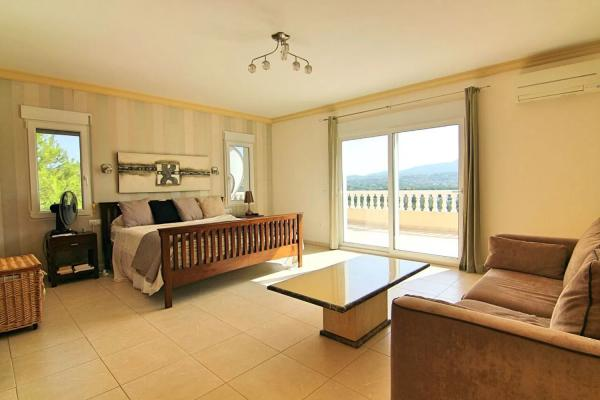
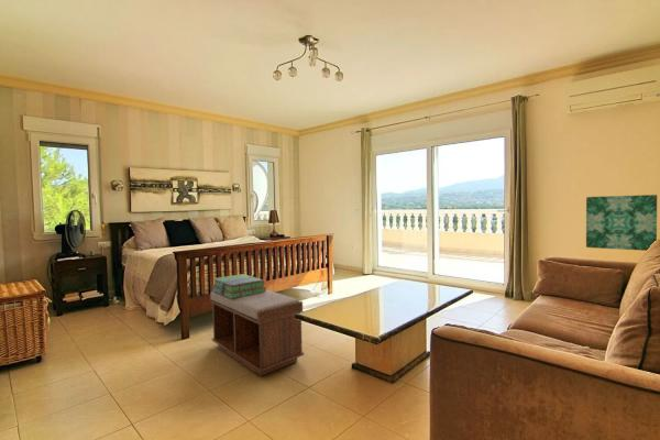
+ wall art (619, 222)
+ bench (253, 323)
+ stack of books (238, 285)
